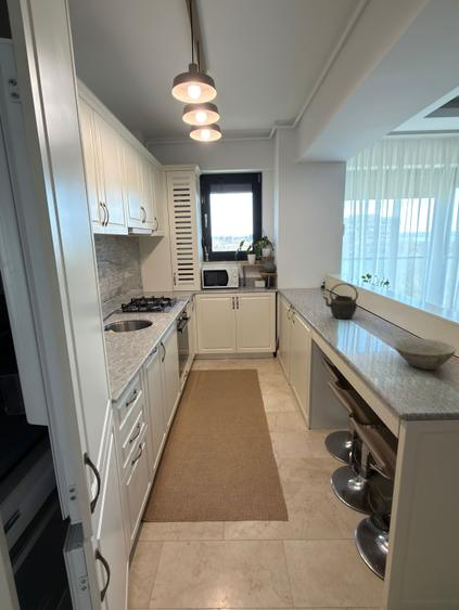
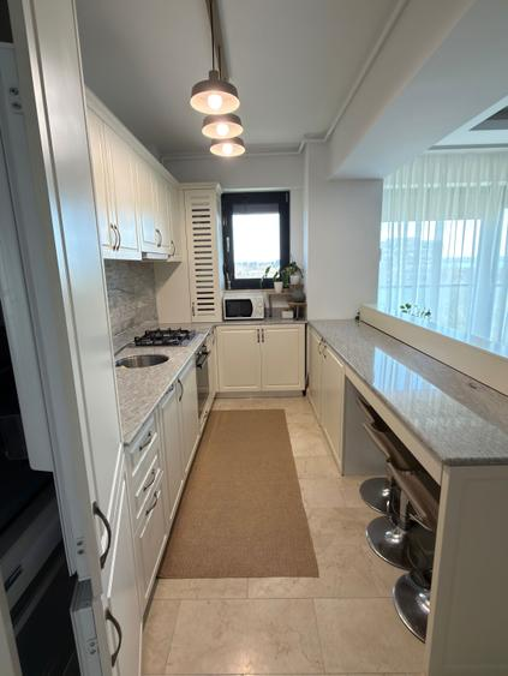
- kettle (340, 300)
- bowl (422, 354)
